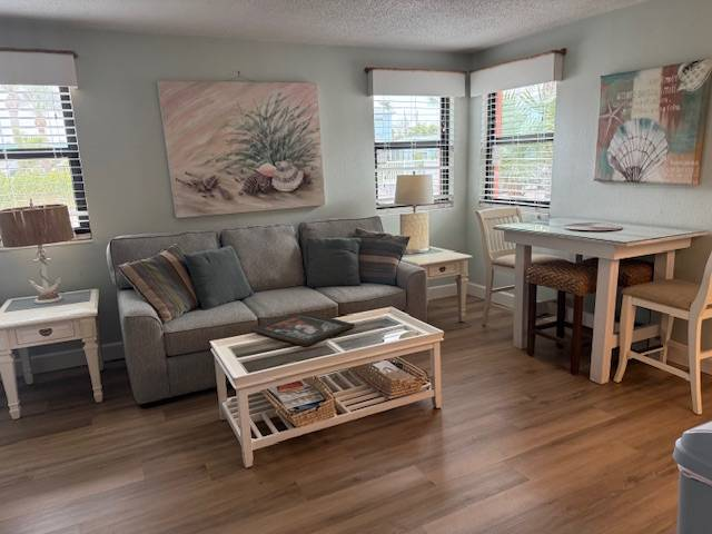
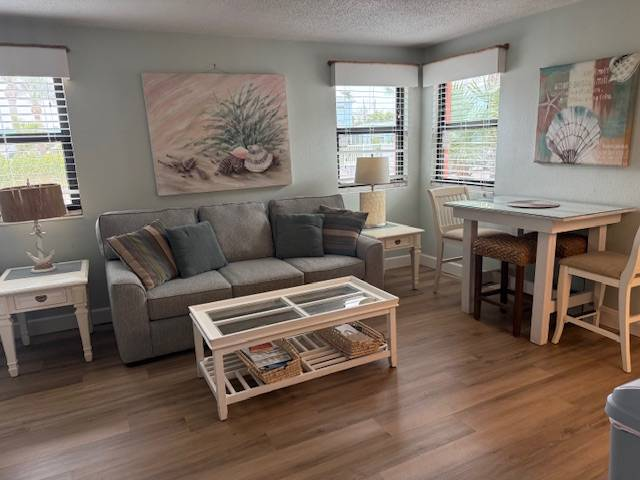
- religious icon (304, 327)
